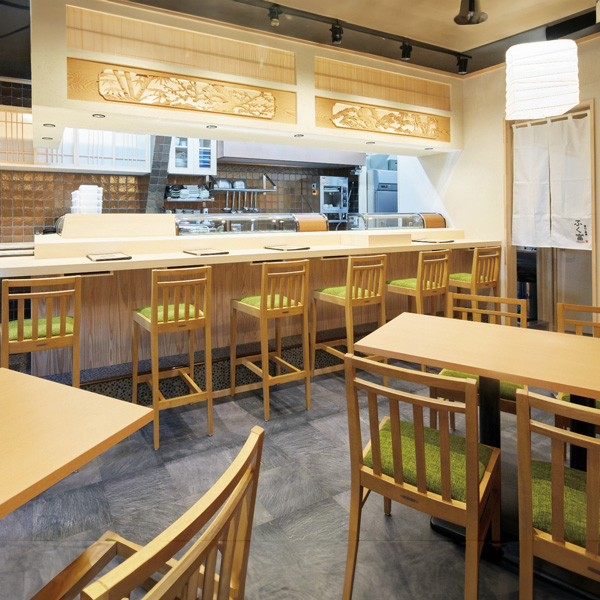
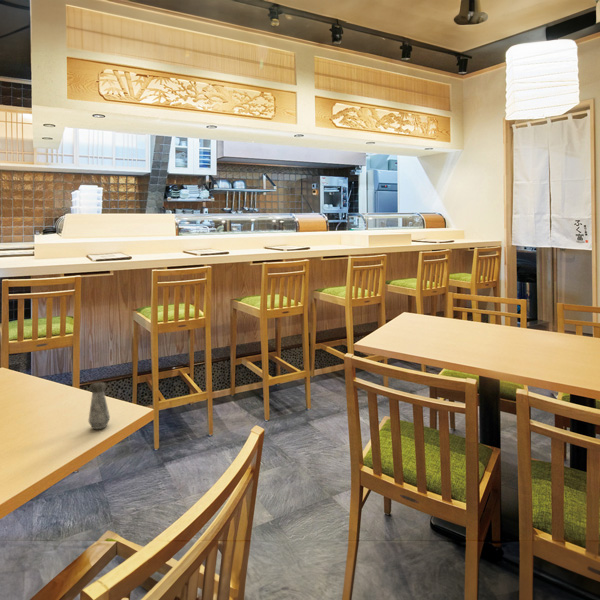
+ salt shaker (98, 405)
